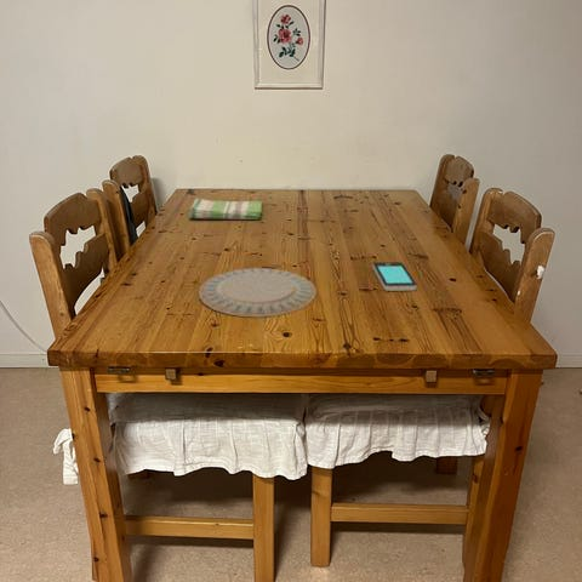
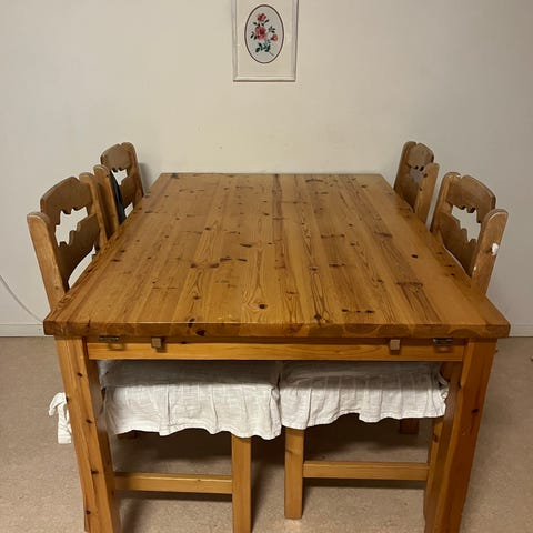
- dish towel (227, 206)
- smartphone (393, 275)
- chinaware (257, 287)
